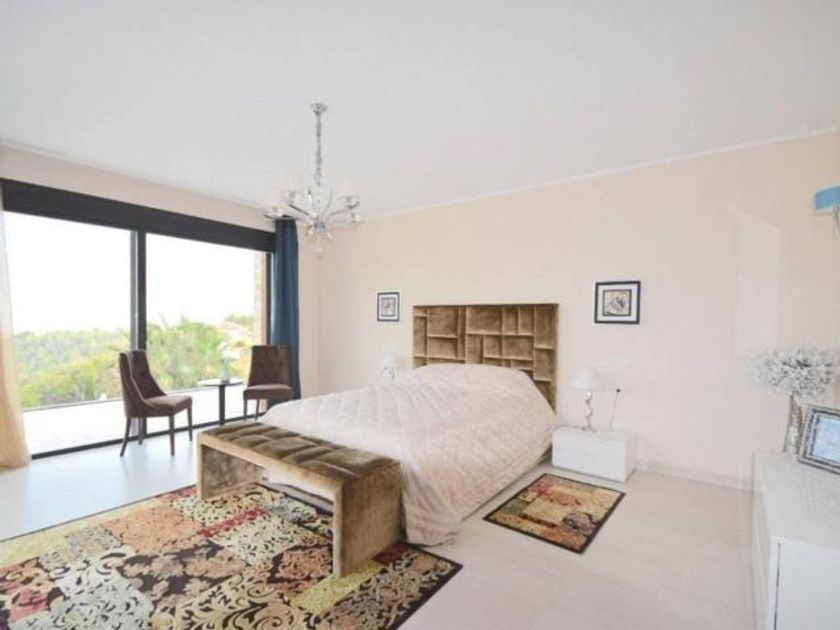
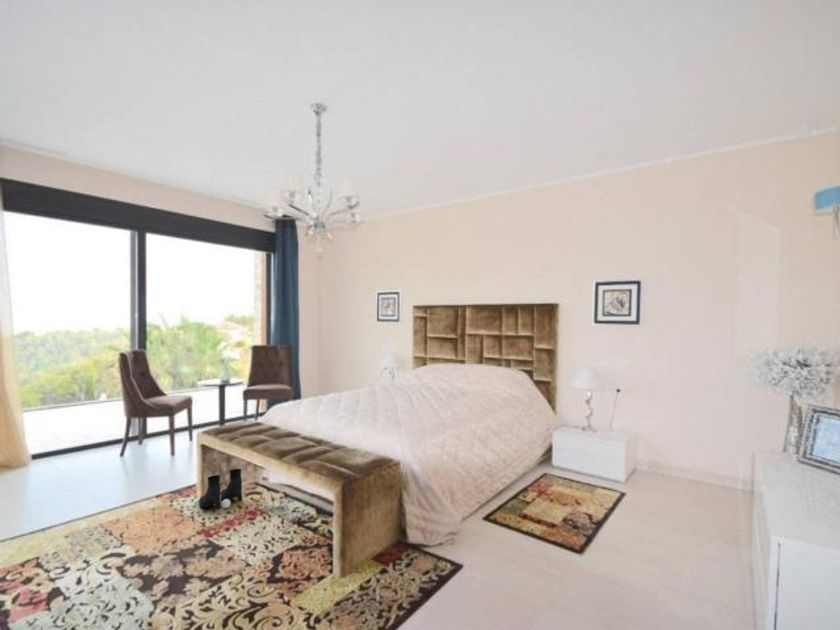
+ boots (219, 486)
